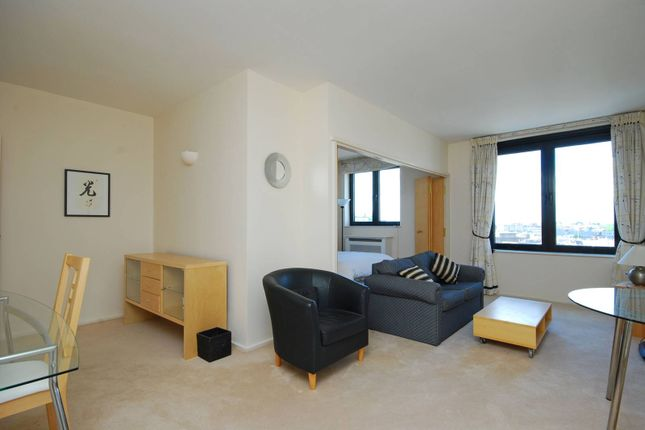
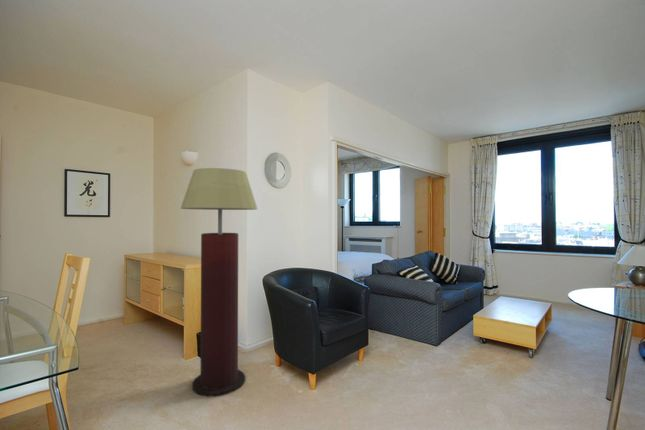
+ floor lamp (219, 277)
